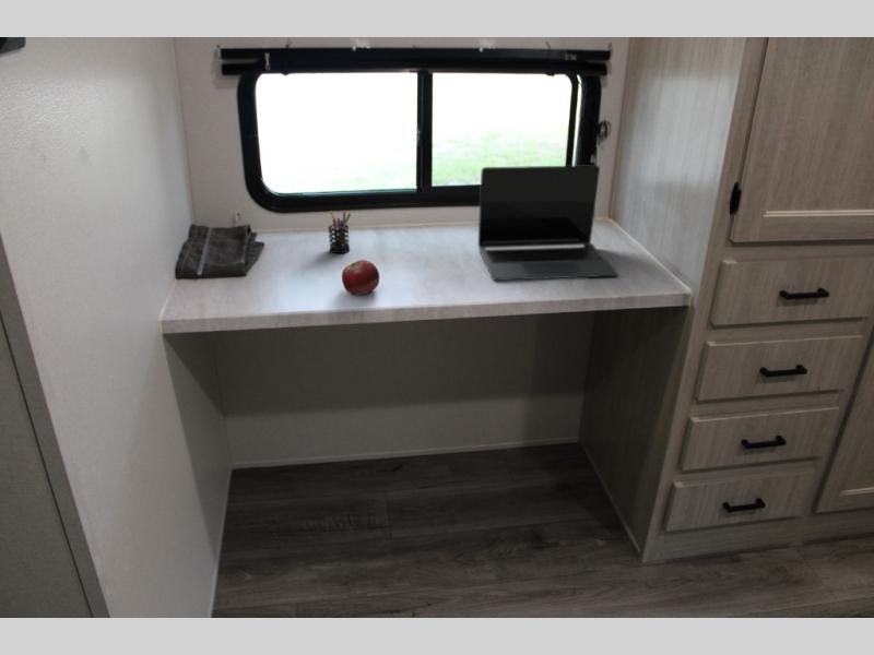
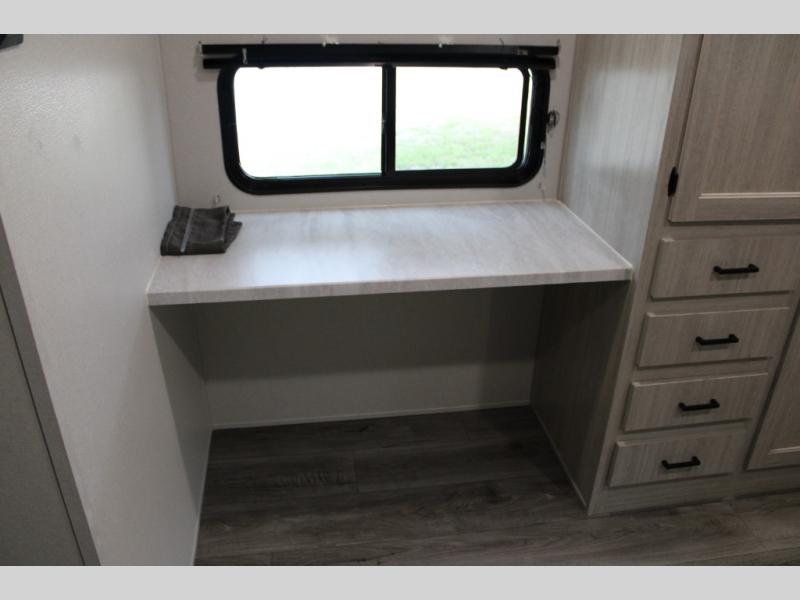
- pen holder (341, 229)
- fruit (359, 276)
- laptop (548, 221)
